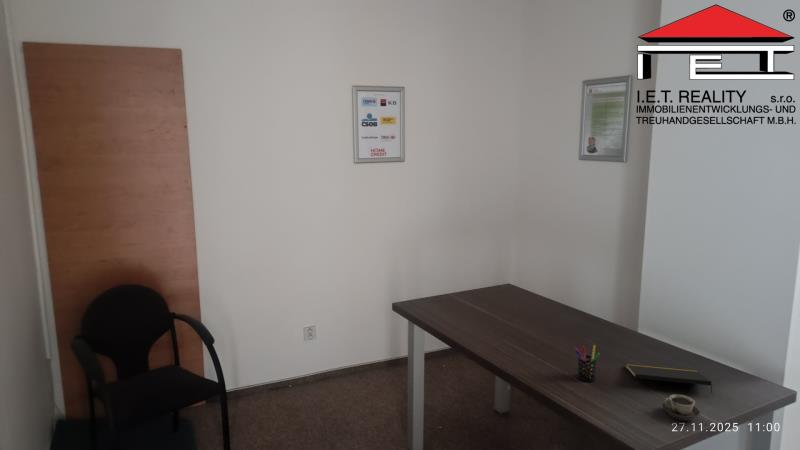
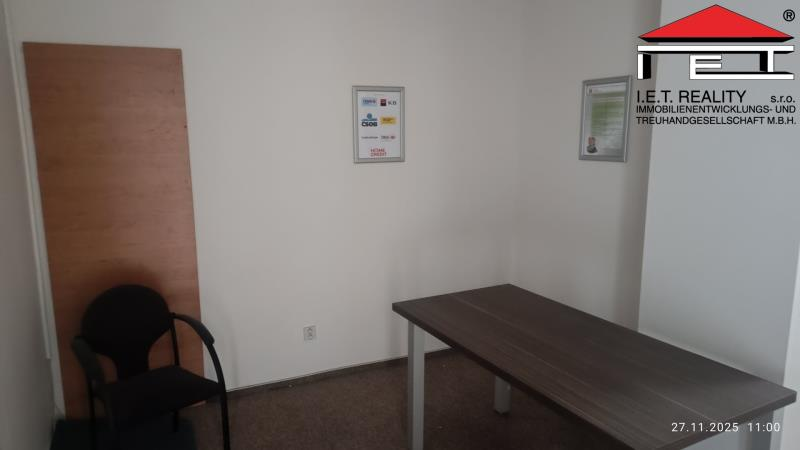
- pen holder (588, 362)
- cup (681, 407)
- notepad (665, 374)
